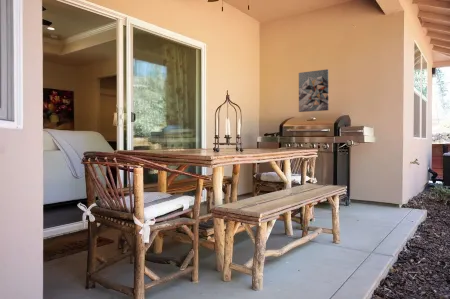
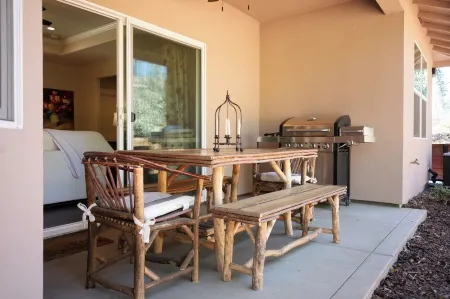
- wall art (313, 91)
